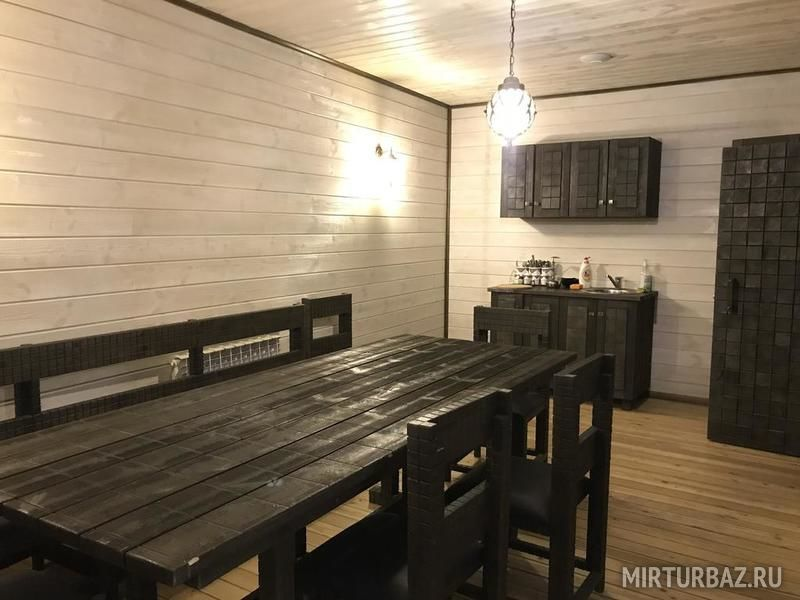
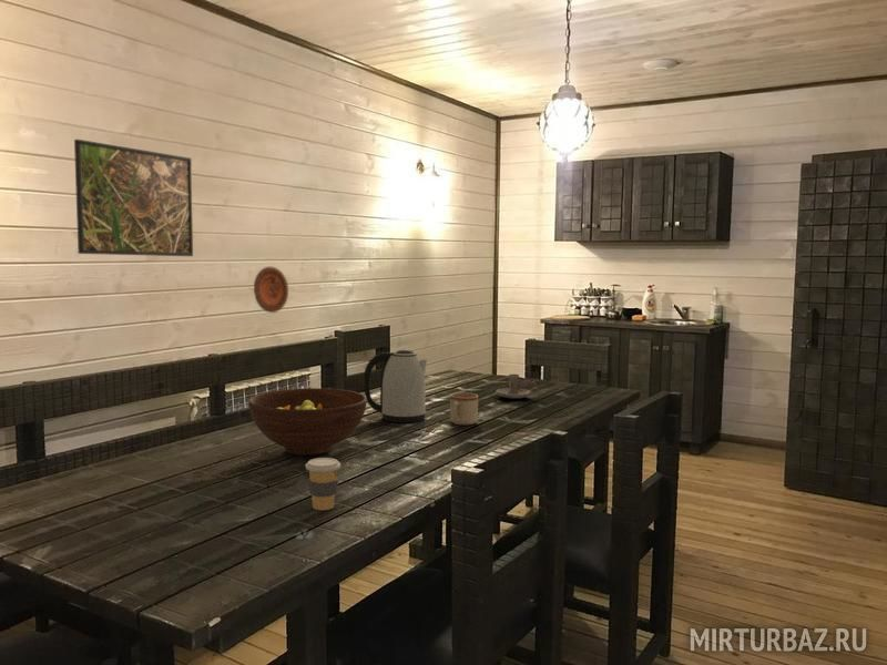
+ kettle (395, 383)
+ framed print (139, 202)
+ coffee cup (323, 483)
+ candle holder (517, 386)
+ decorative plate (271, 289)
+ fruit bowl (308, 424)
+ mug (461, 409)
